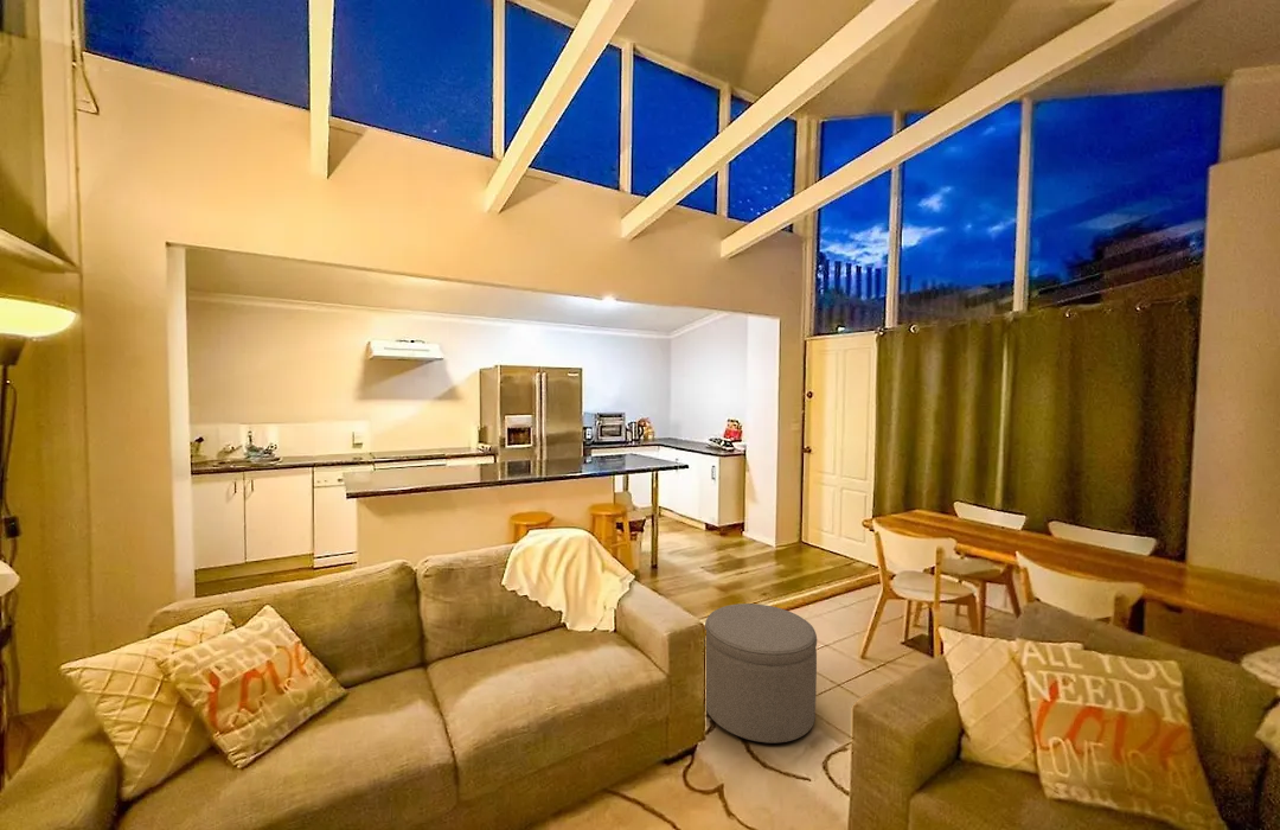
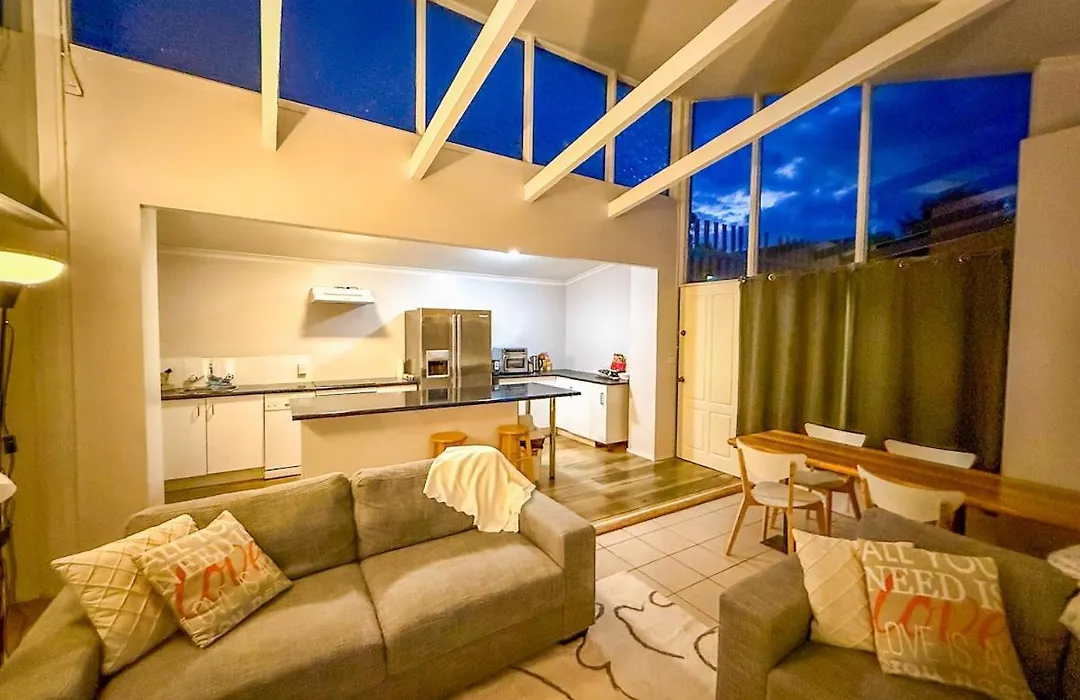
- ottoman (759, 665)
